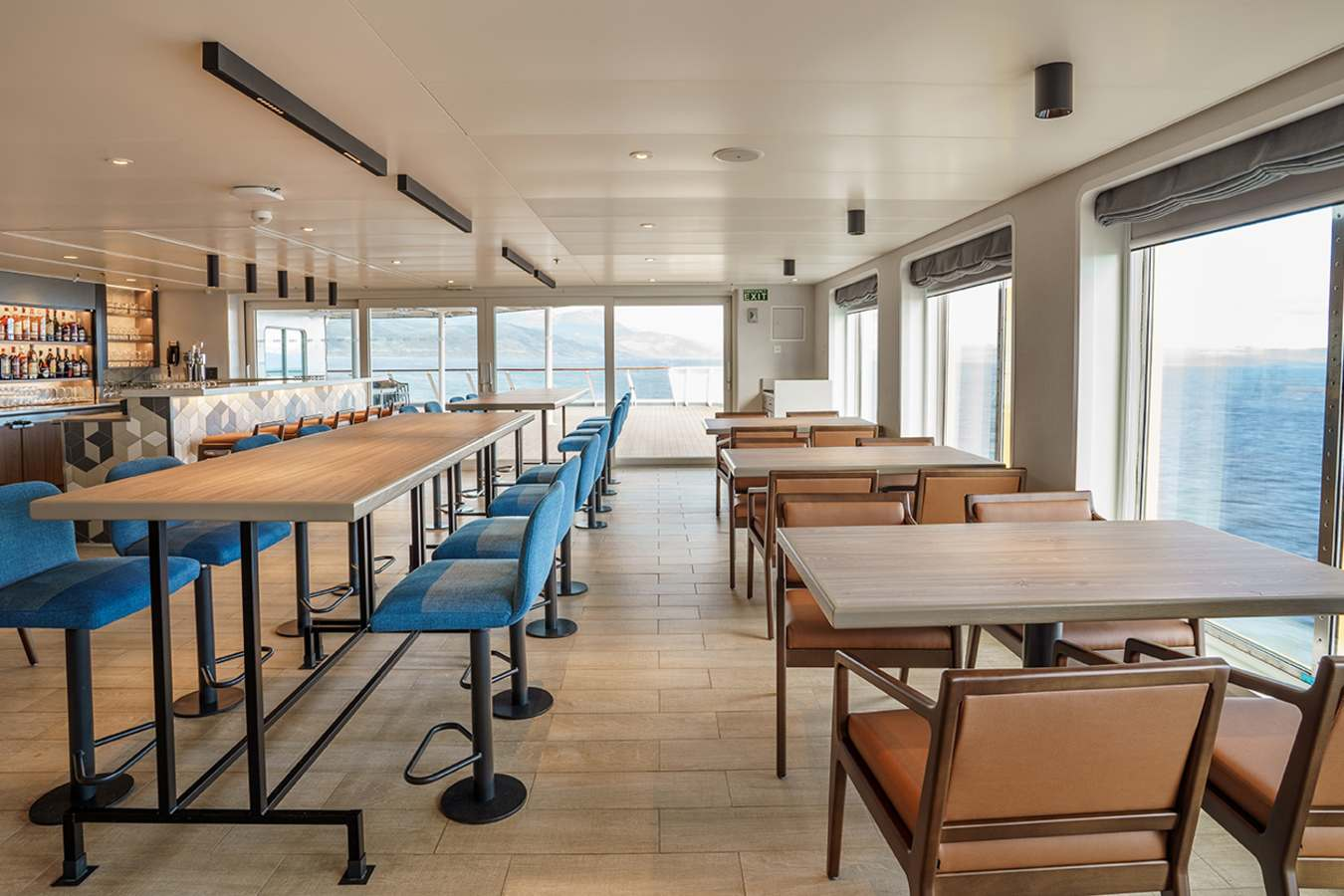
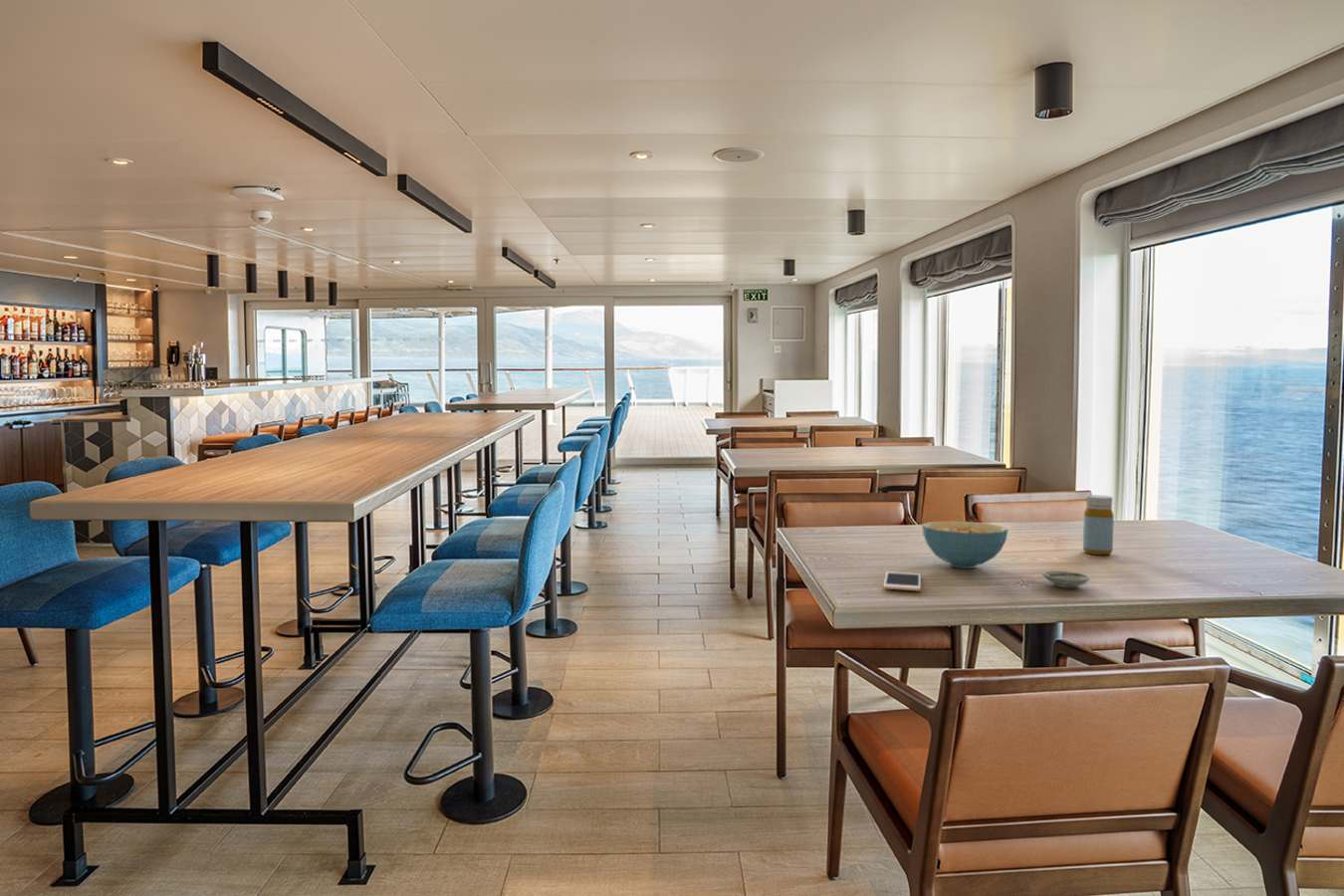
+ cereal bowl (963, 546)
+ saucer (1065, 579)
+ bottle (1098, 524)
+ cell phone (902, 580)
